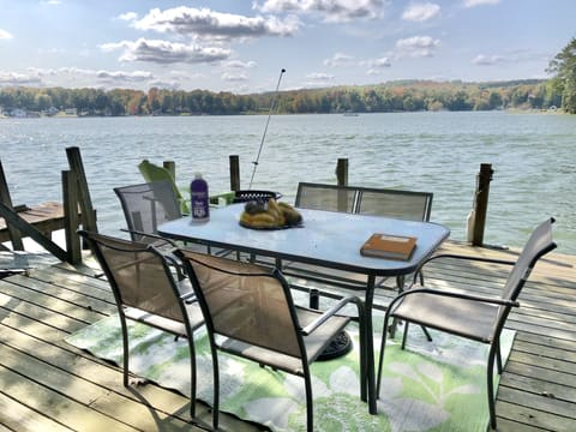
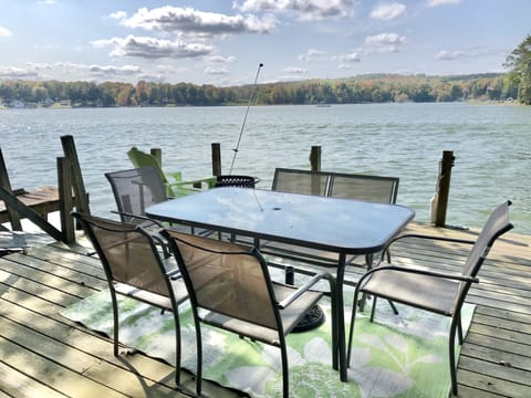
- notebook (389, 245)
- spray bottle (199, 196)
- fruit bowl (270, 211)
